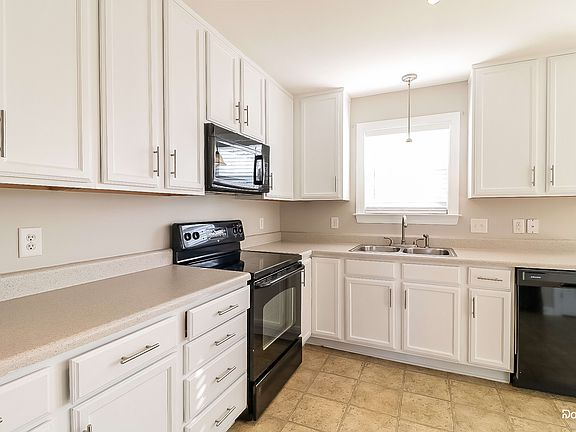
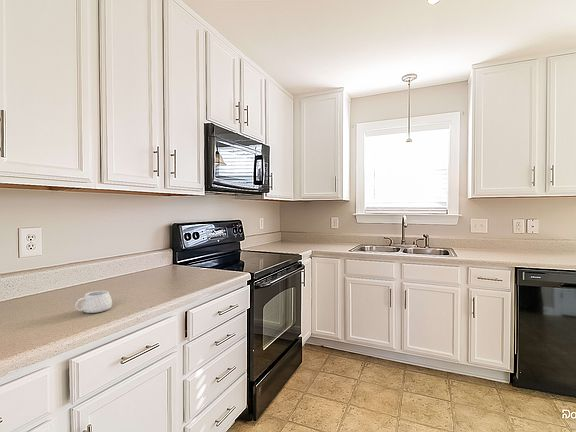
+ mug (93, 302)
